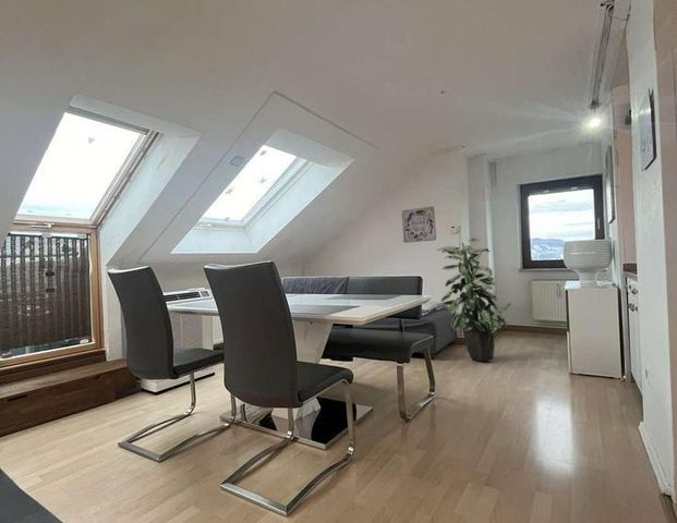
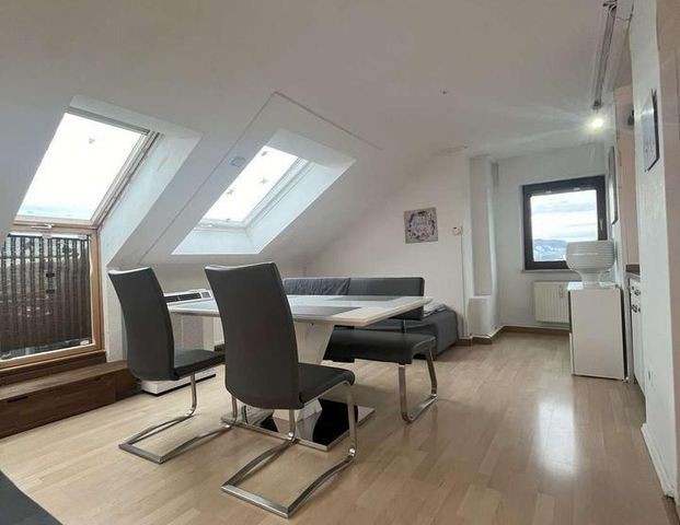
- indoor plant (472, 299)
